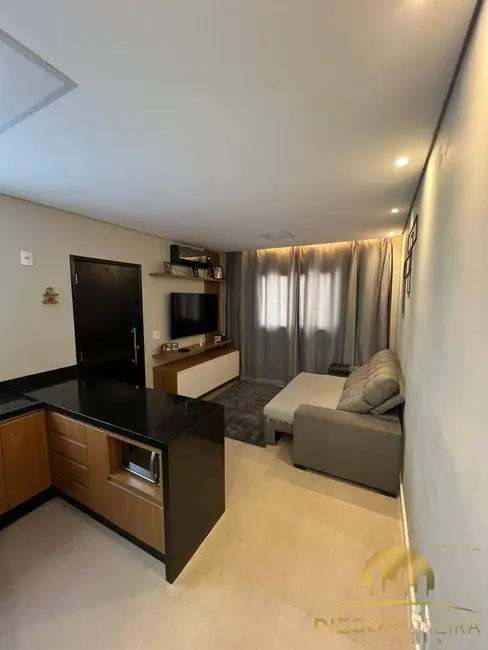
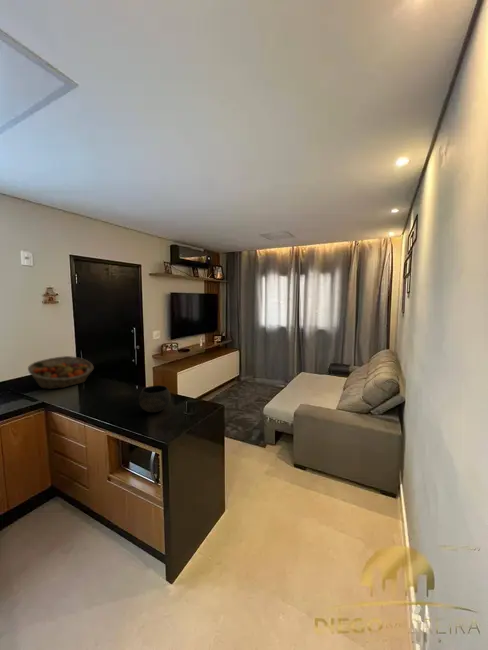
+ bowl (155, 399)
+ fruit basket (62, 371)
